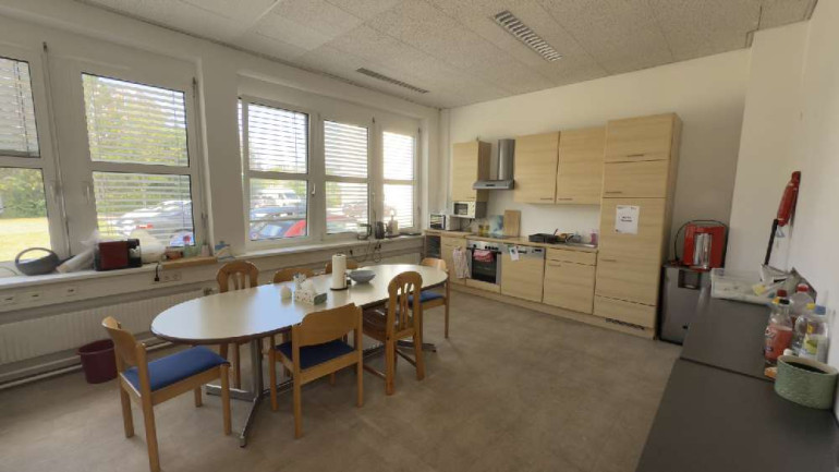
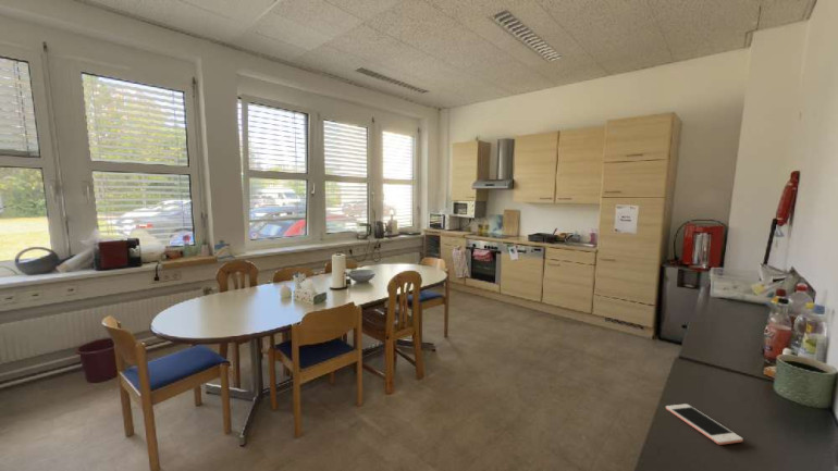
+ cell phone (701, 422)
